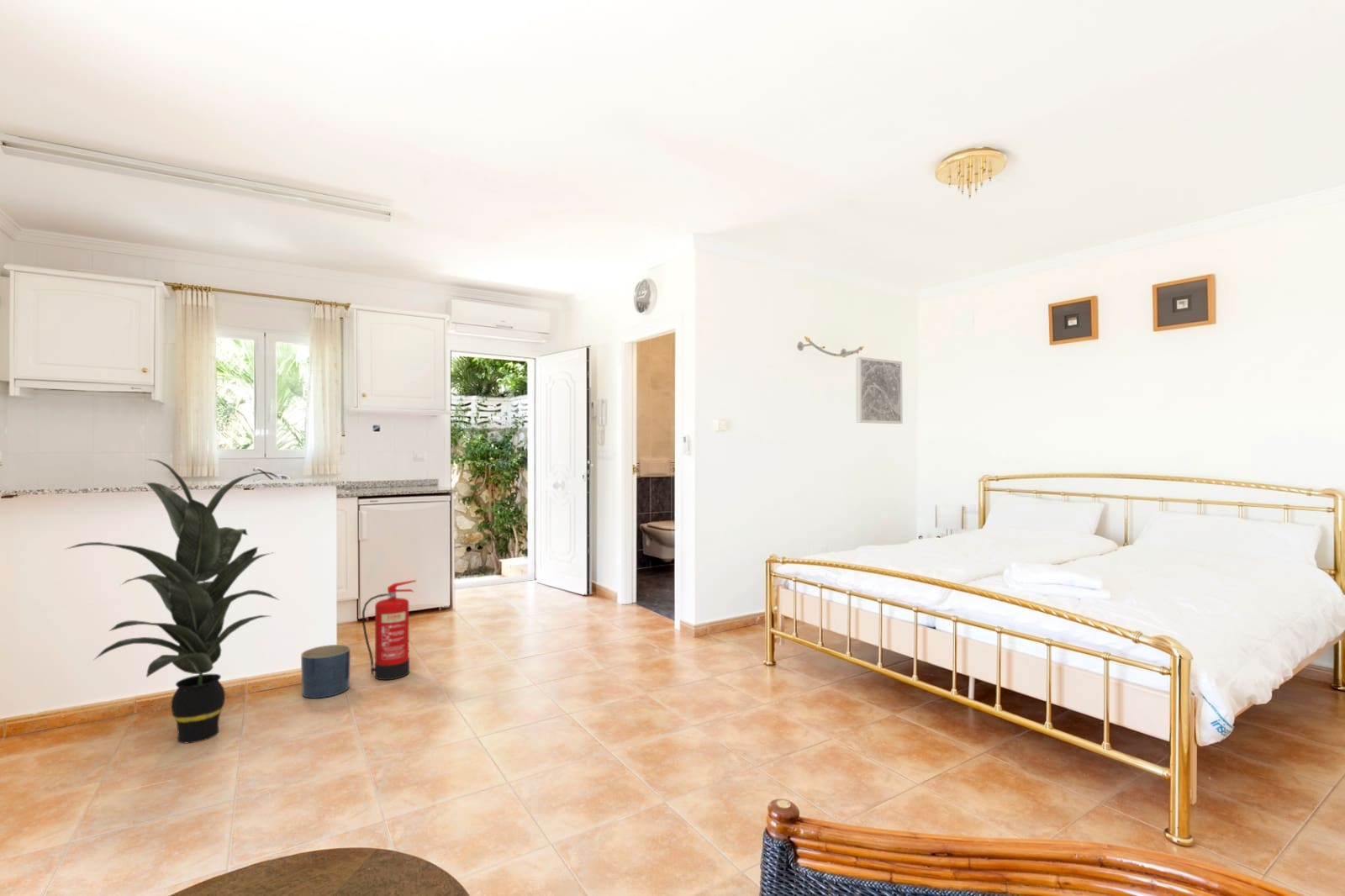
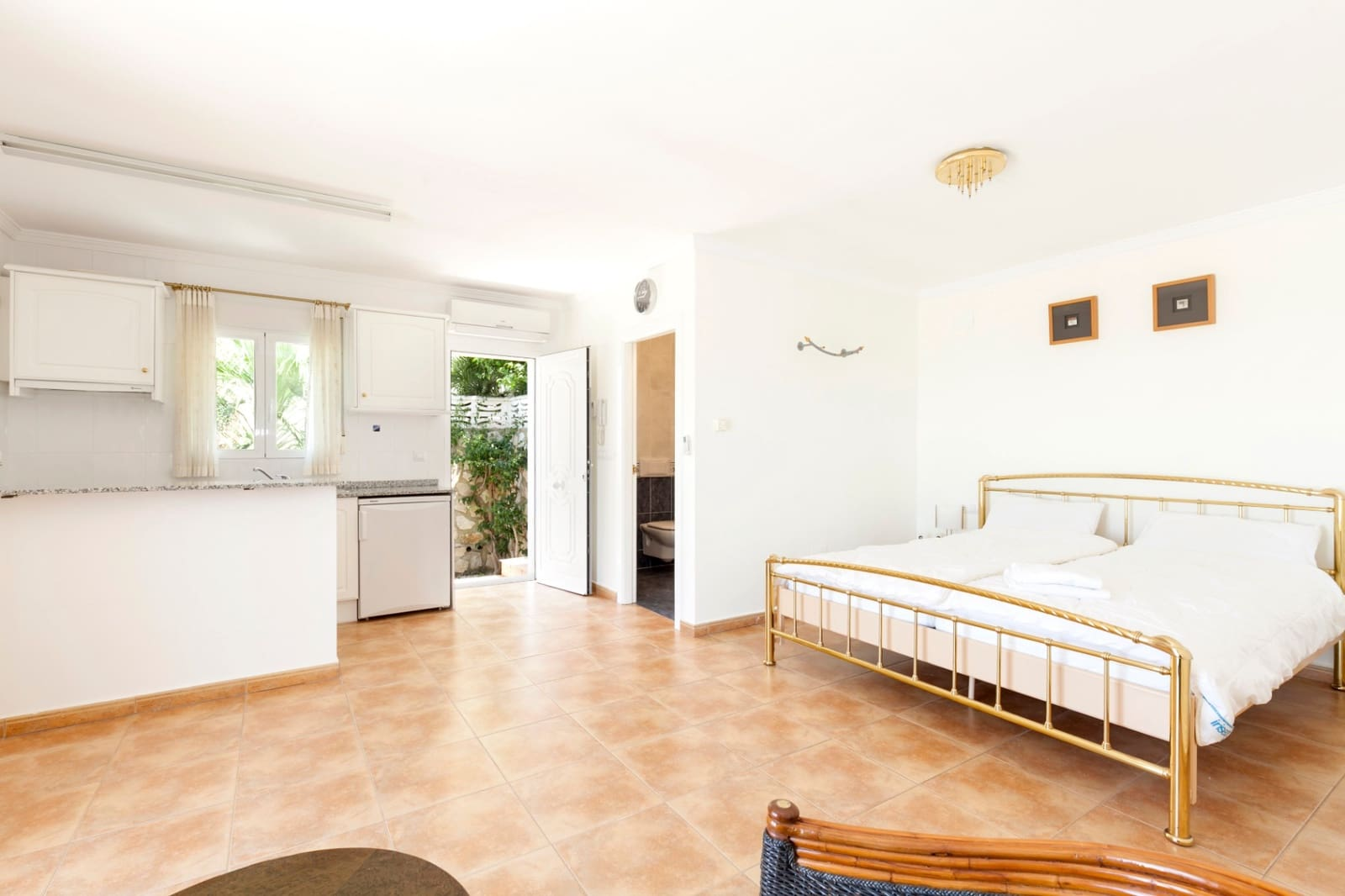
- indoor plant (187, 597)
- fire extinguisher (389, 629)
- wall art (879, 391)
- planter (326, 671)
